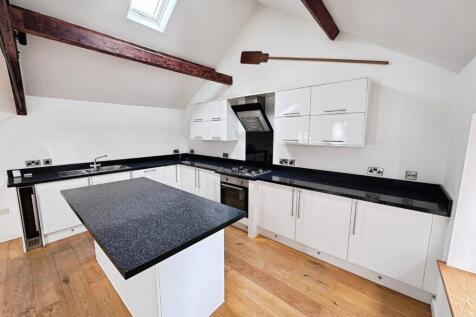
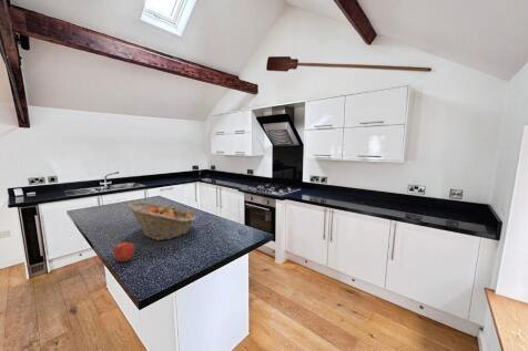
+ fruit basket (162, 216)
+ apple (123, 250)
